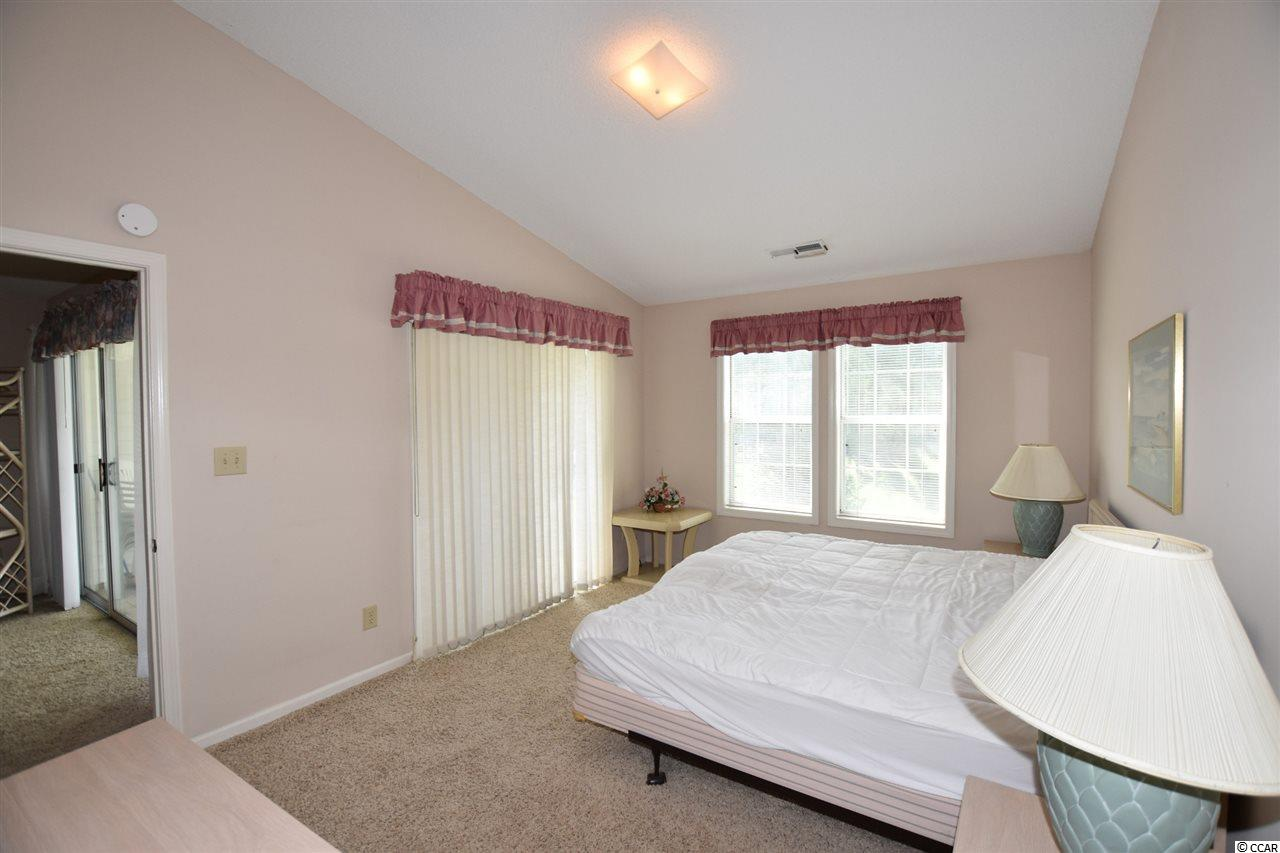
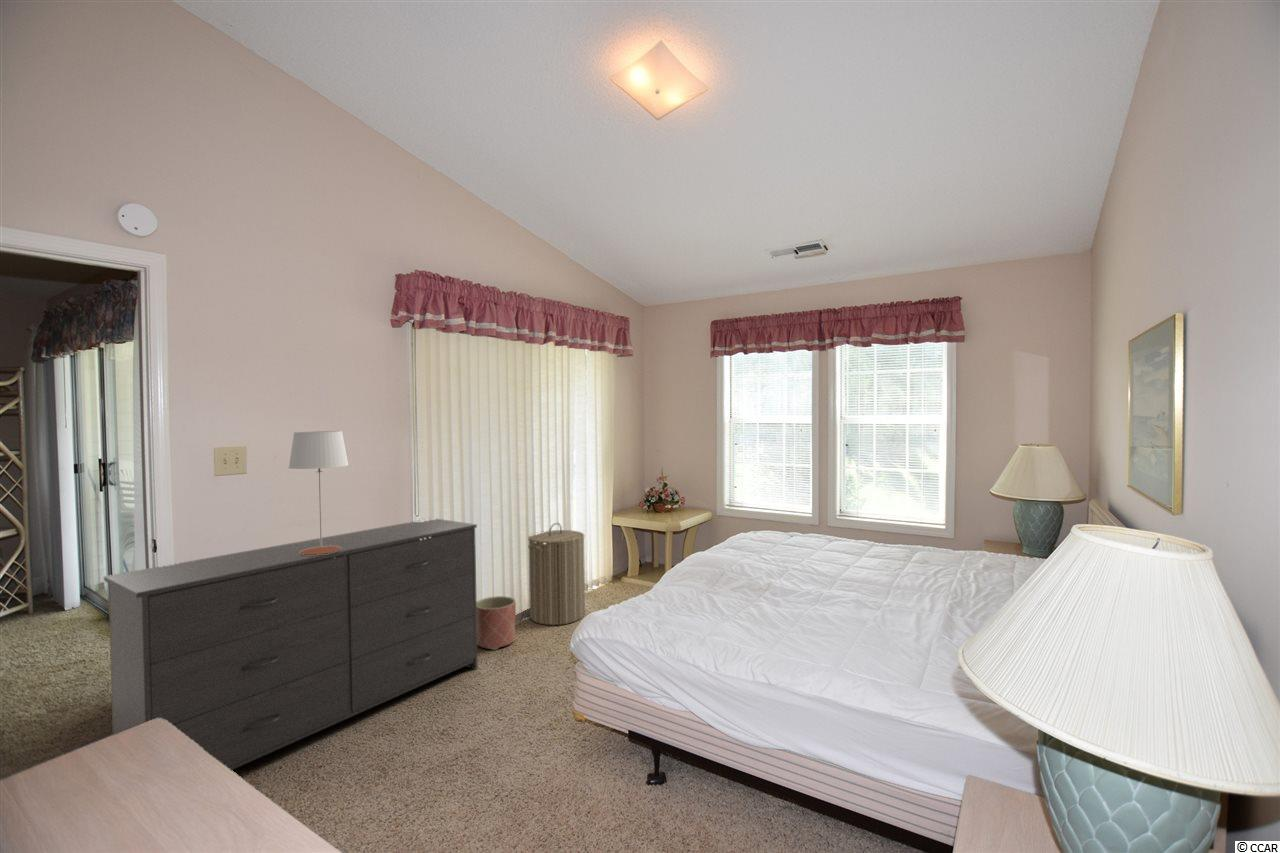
+ laundry hamper (557, 569)
+ planter (495, 622)
+ dresser (327, 632)
+ table lamp (319, 491)
